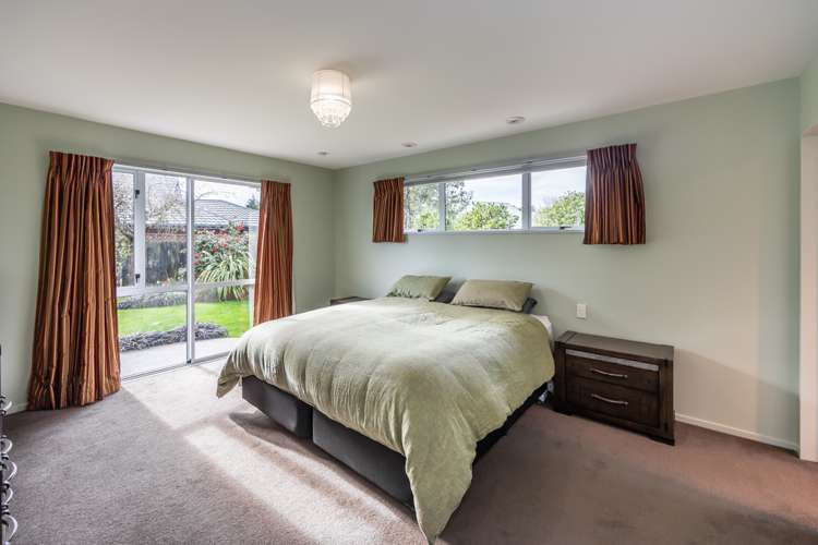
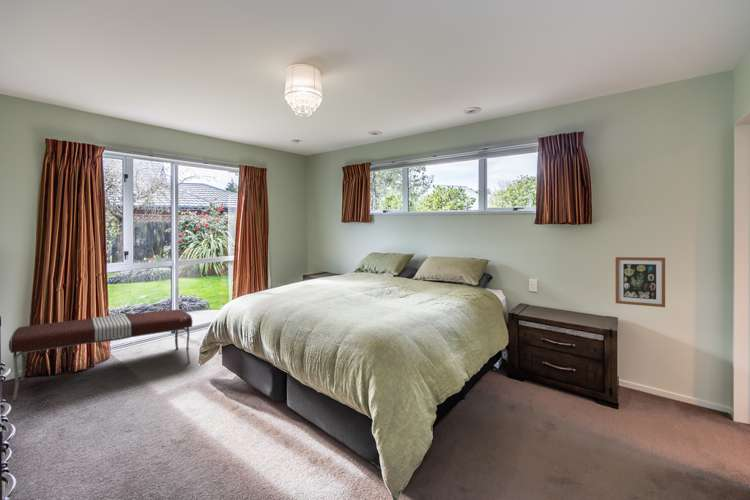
+ wall art (639, 281)
+ bench (111, 340)
